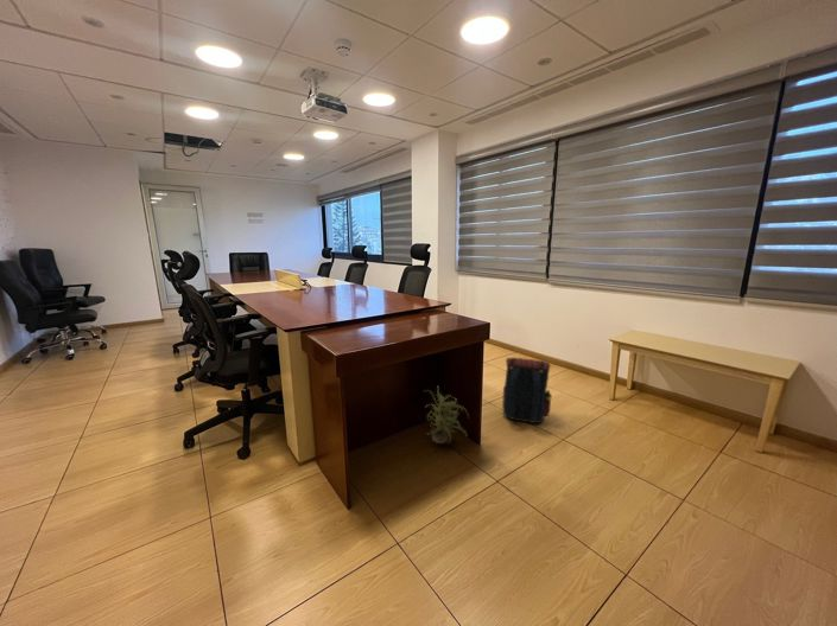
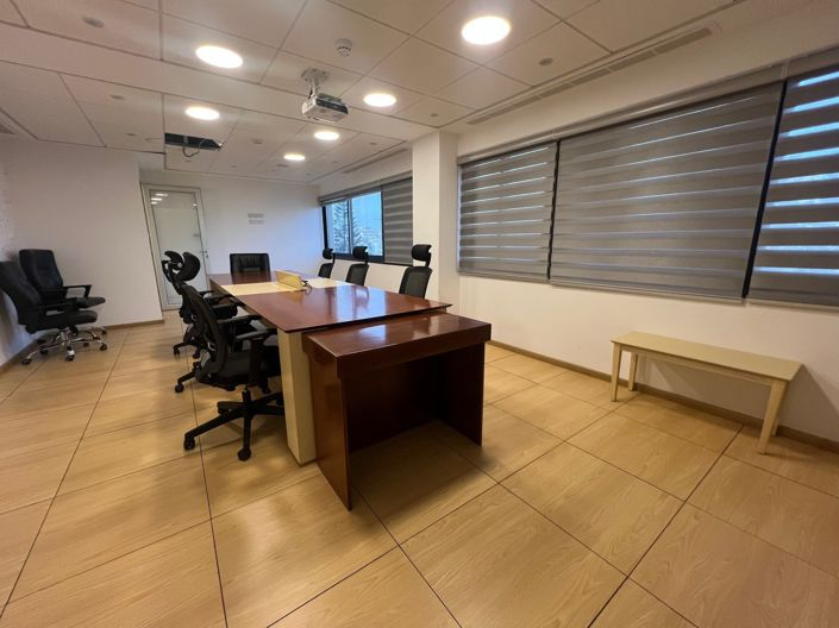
- potted plant (443, 415)
- satchel (526, 391)
